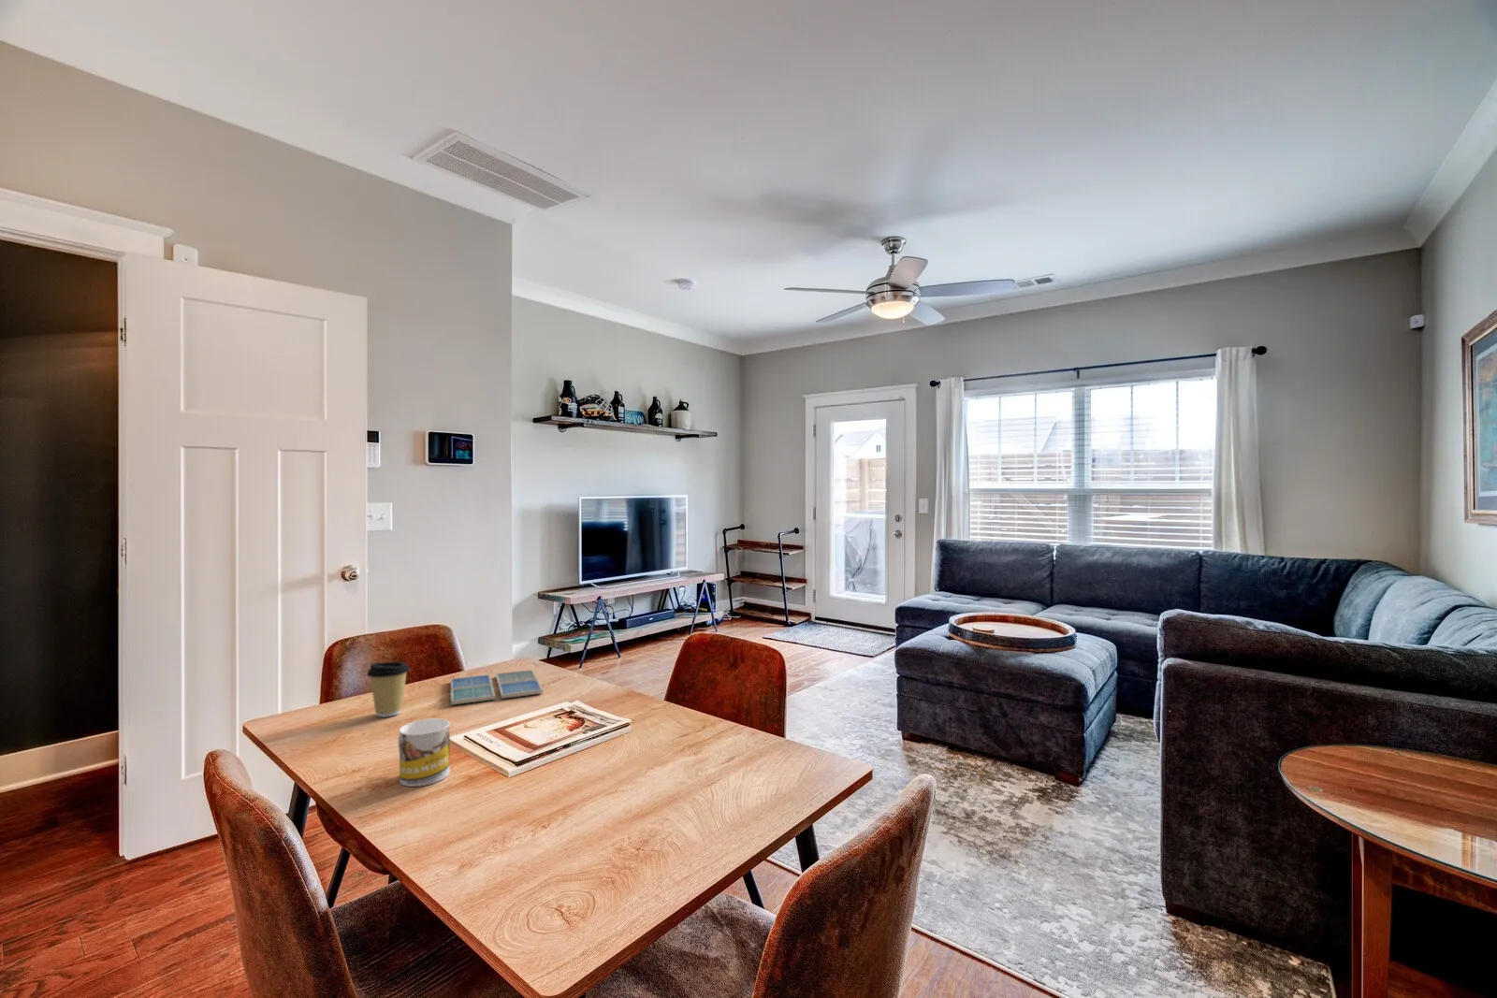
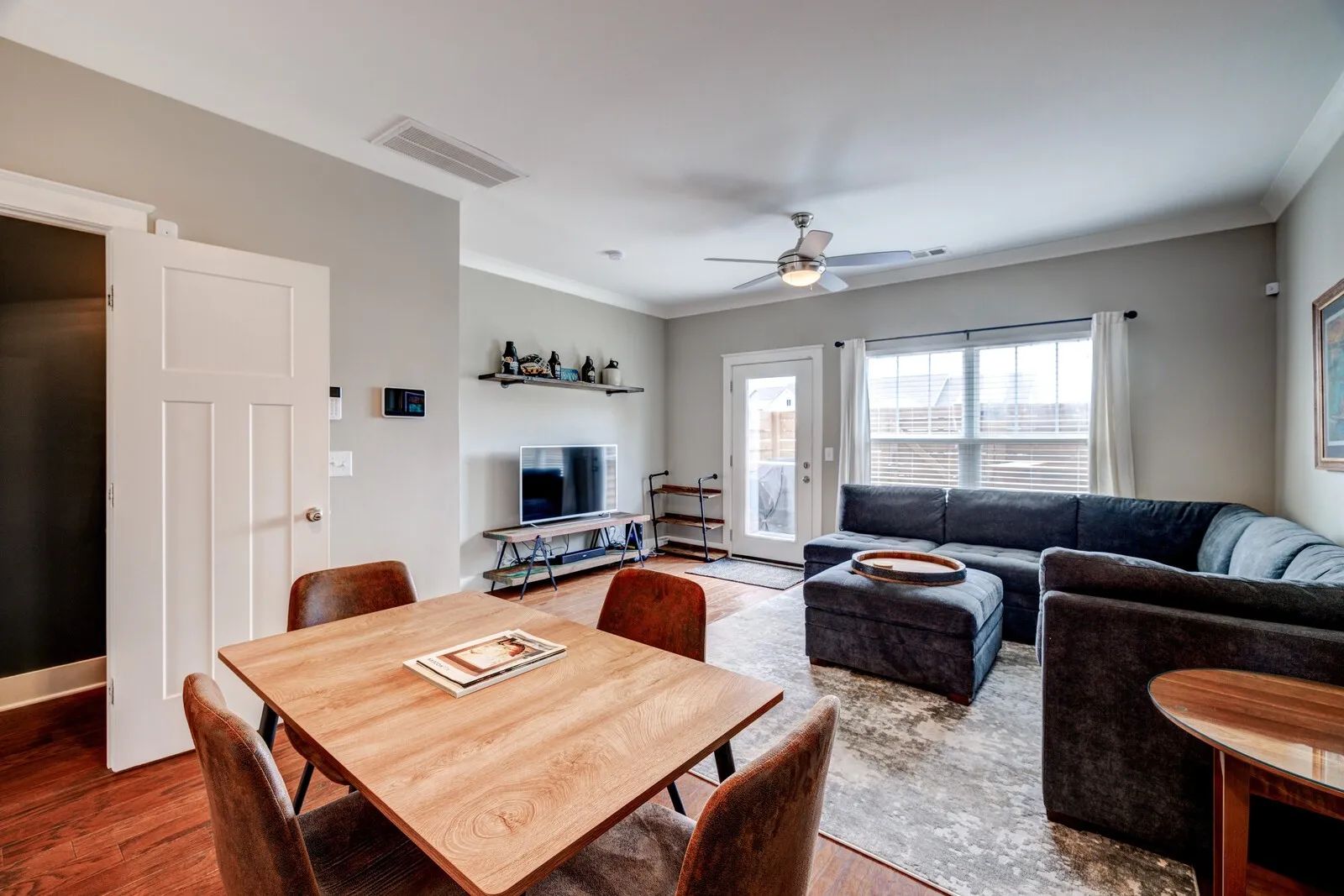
- drink coaster (492, 686)
- coffee cup (389, 688)
- mug (420, 749)
